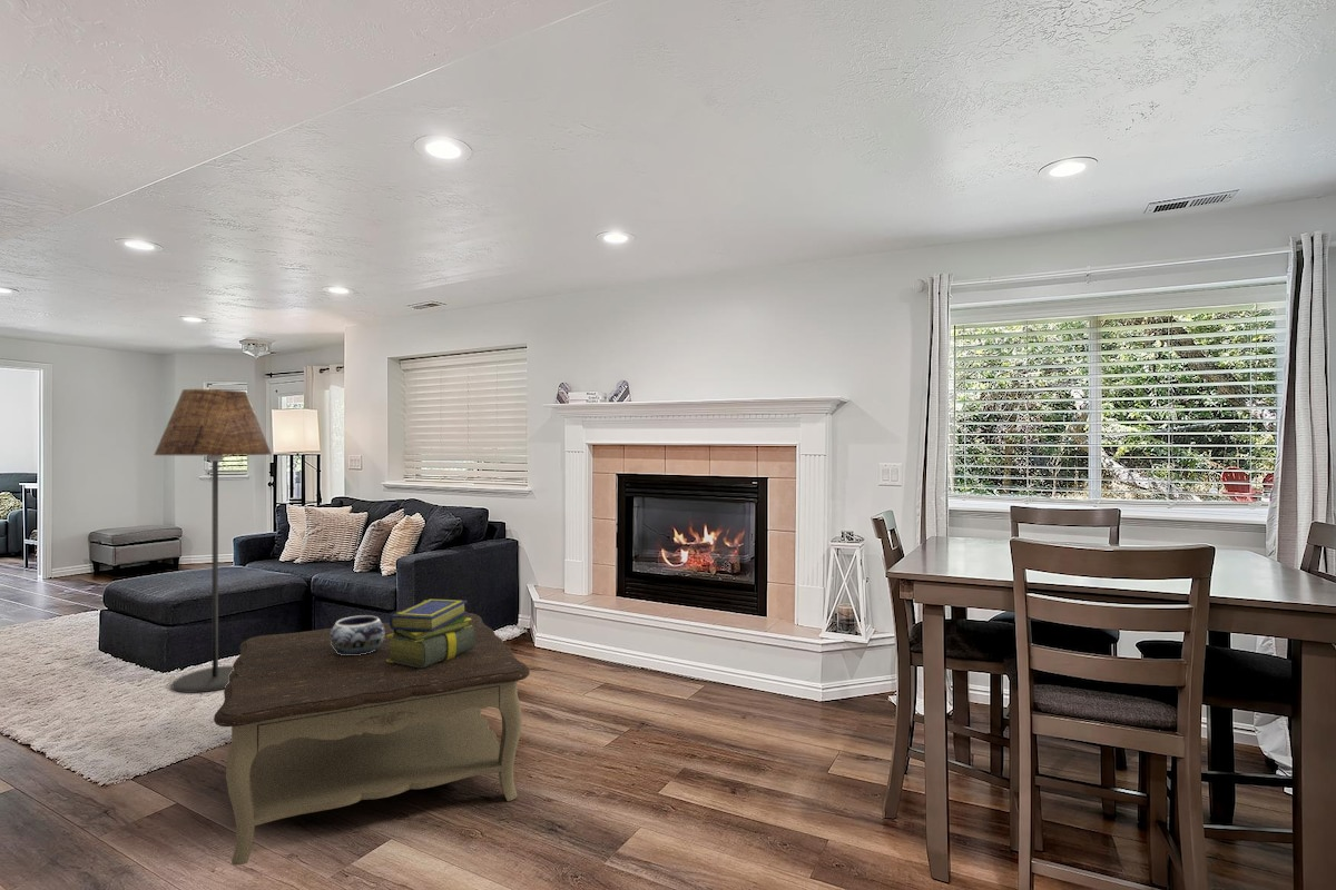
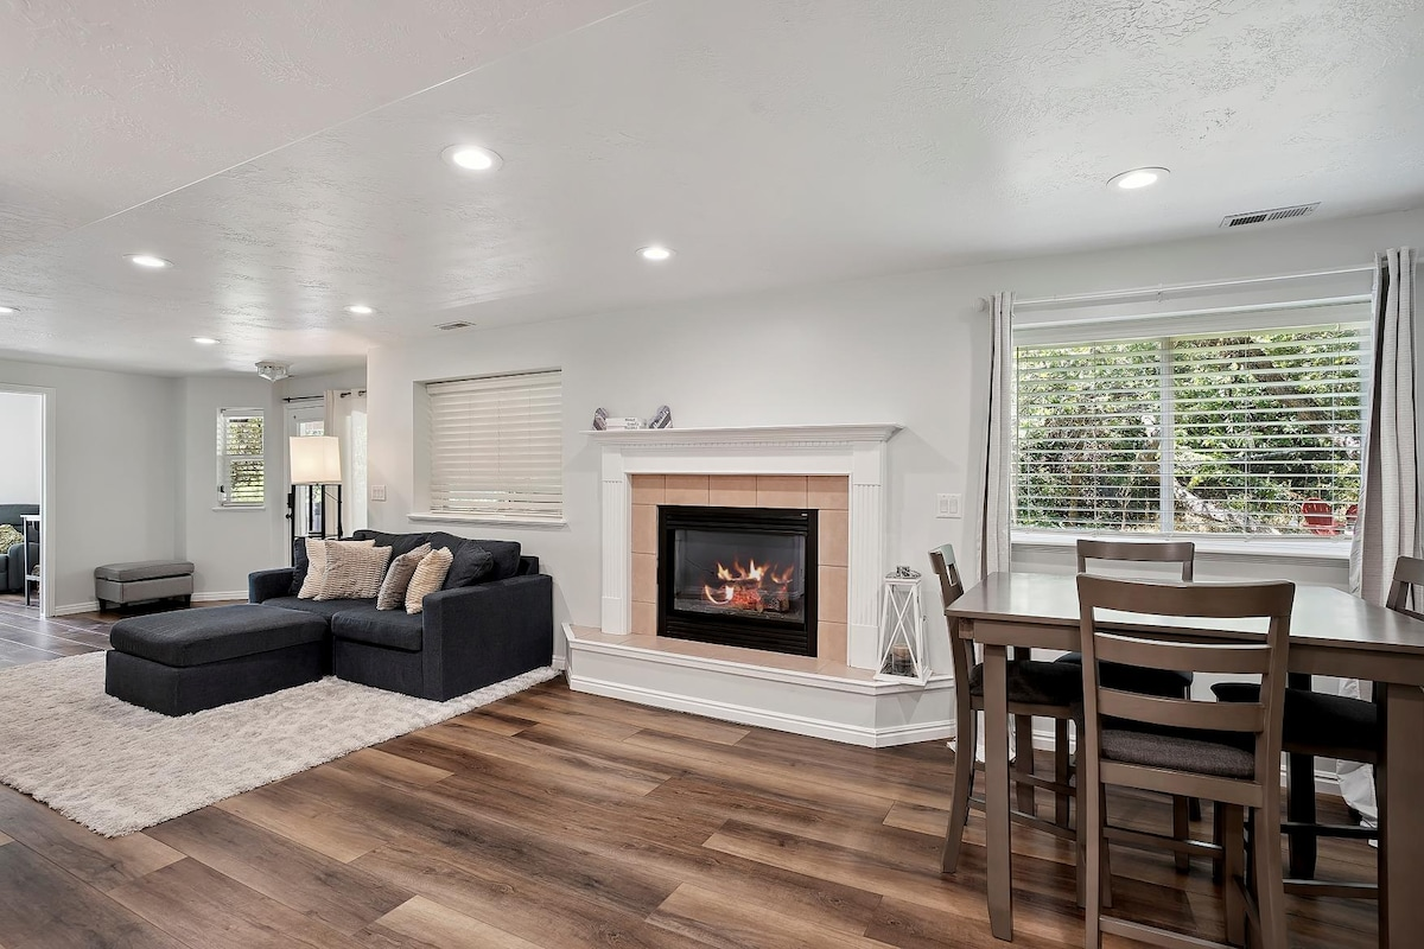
- stack of books (431, 631)
- floor lamp (215, 535)
- decorative bowl (357, 634)
- coffee table (376, 712)
